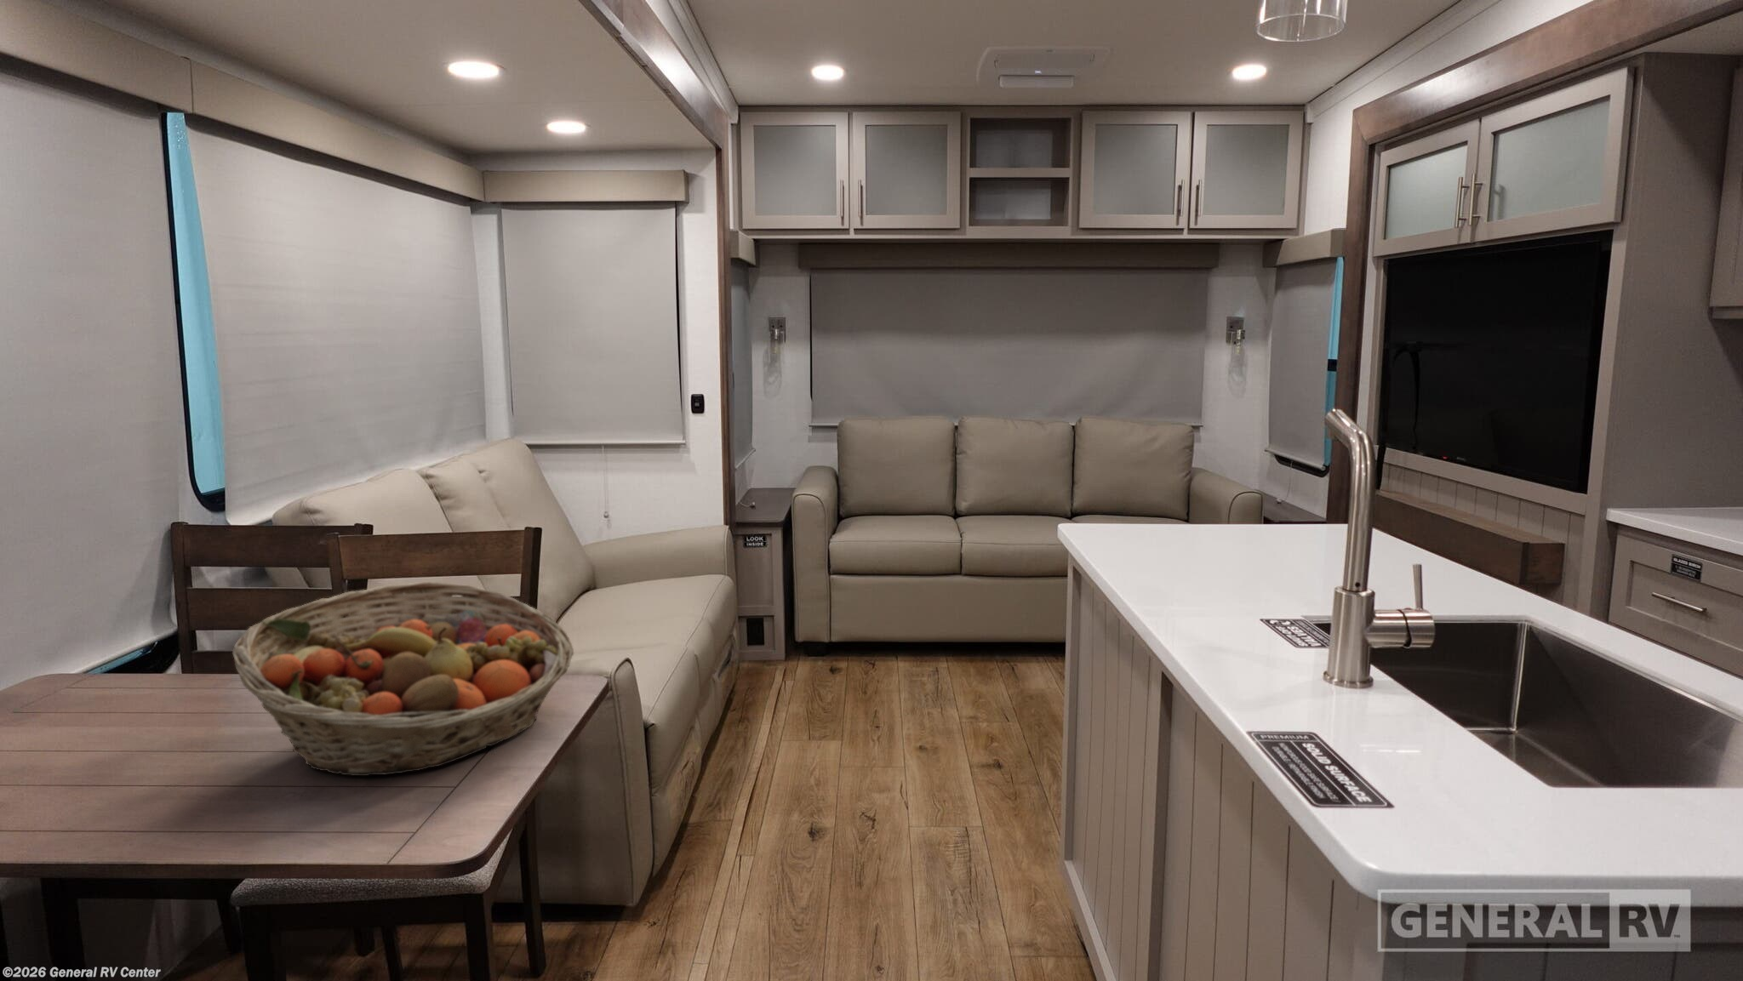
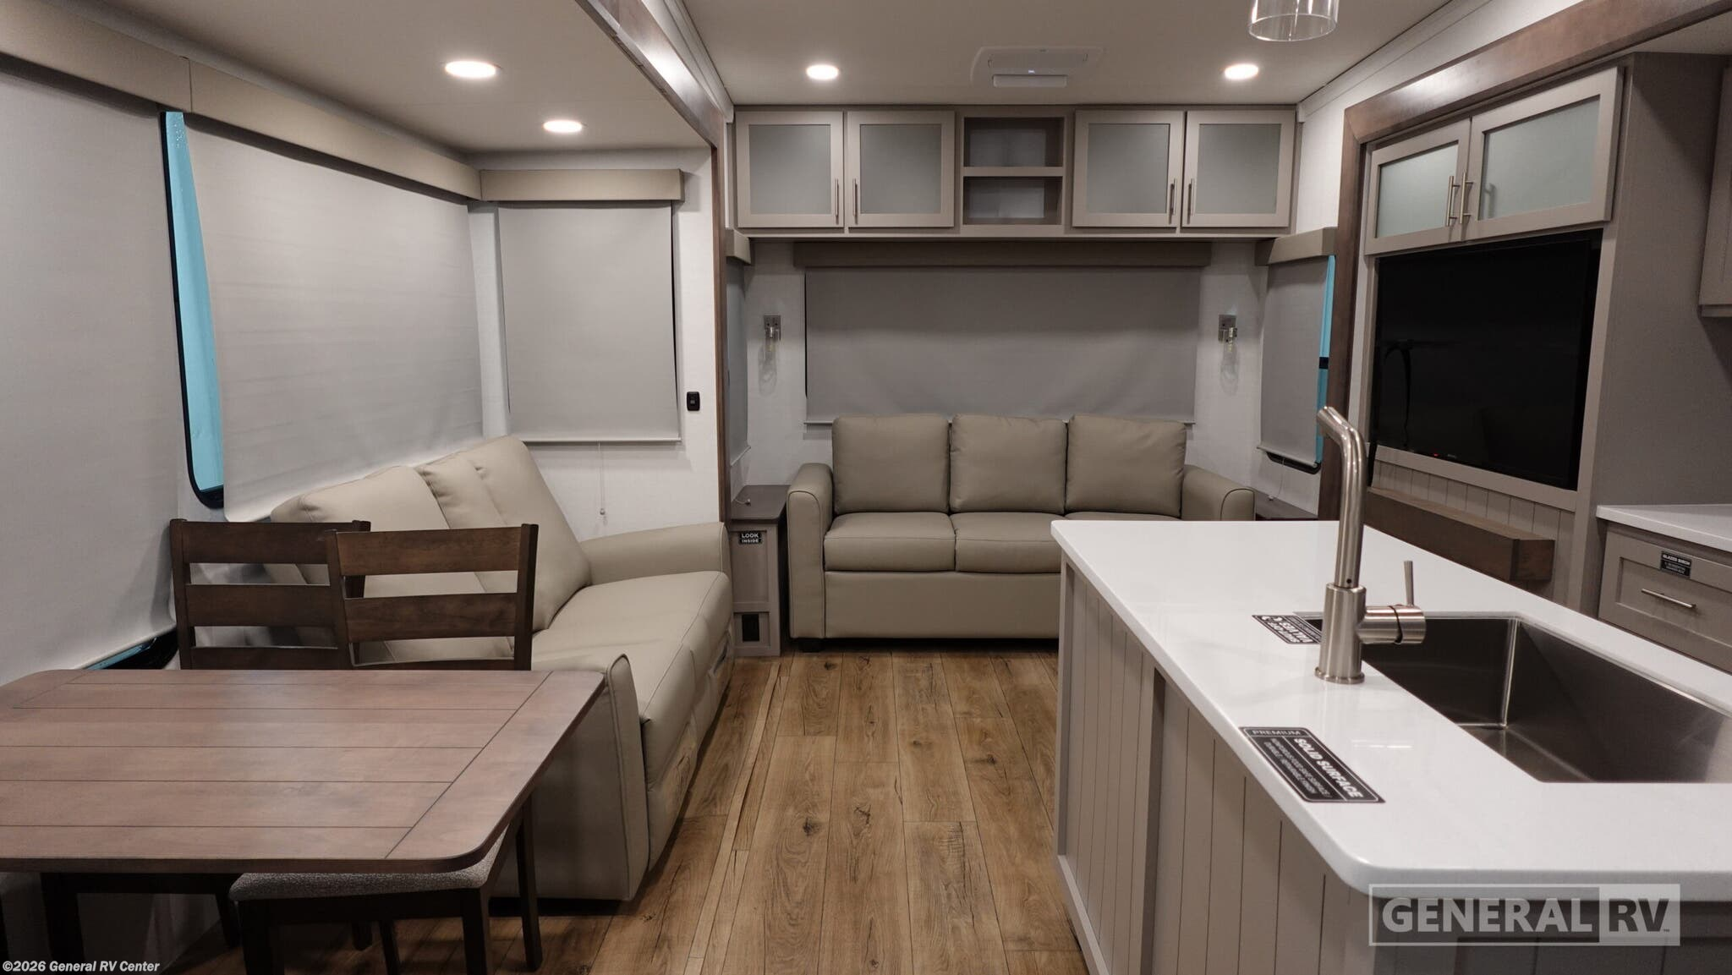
- fruit basket (417, 670)
